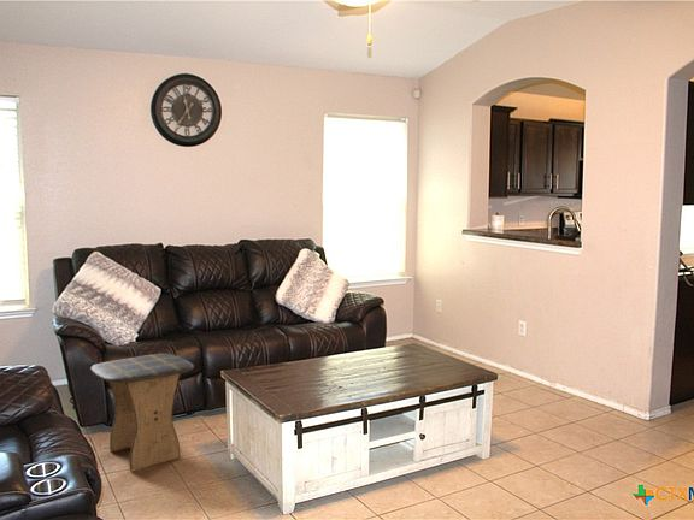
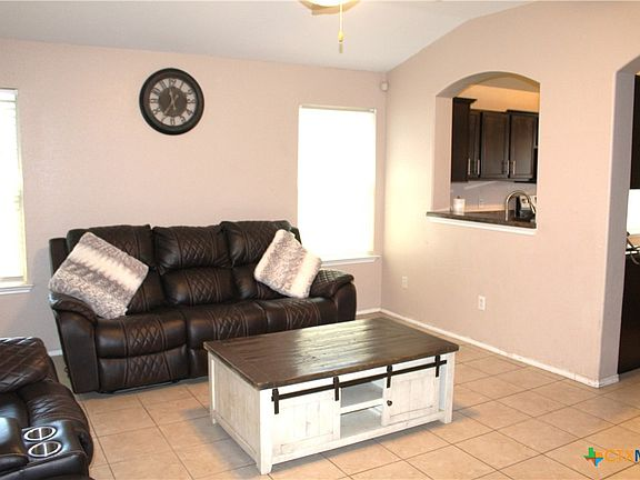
- stool (143, 409)
